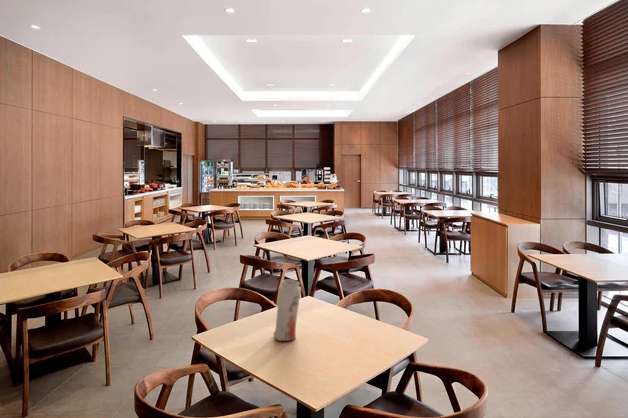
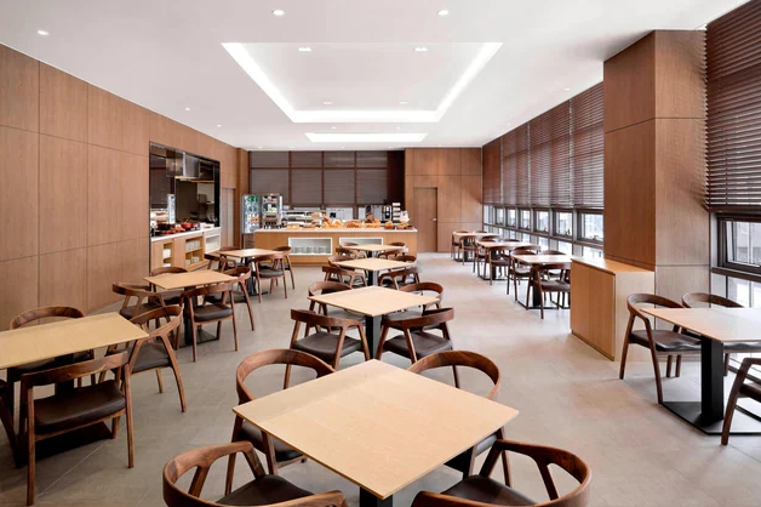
- vase (287, 309)
